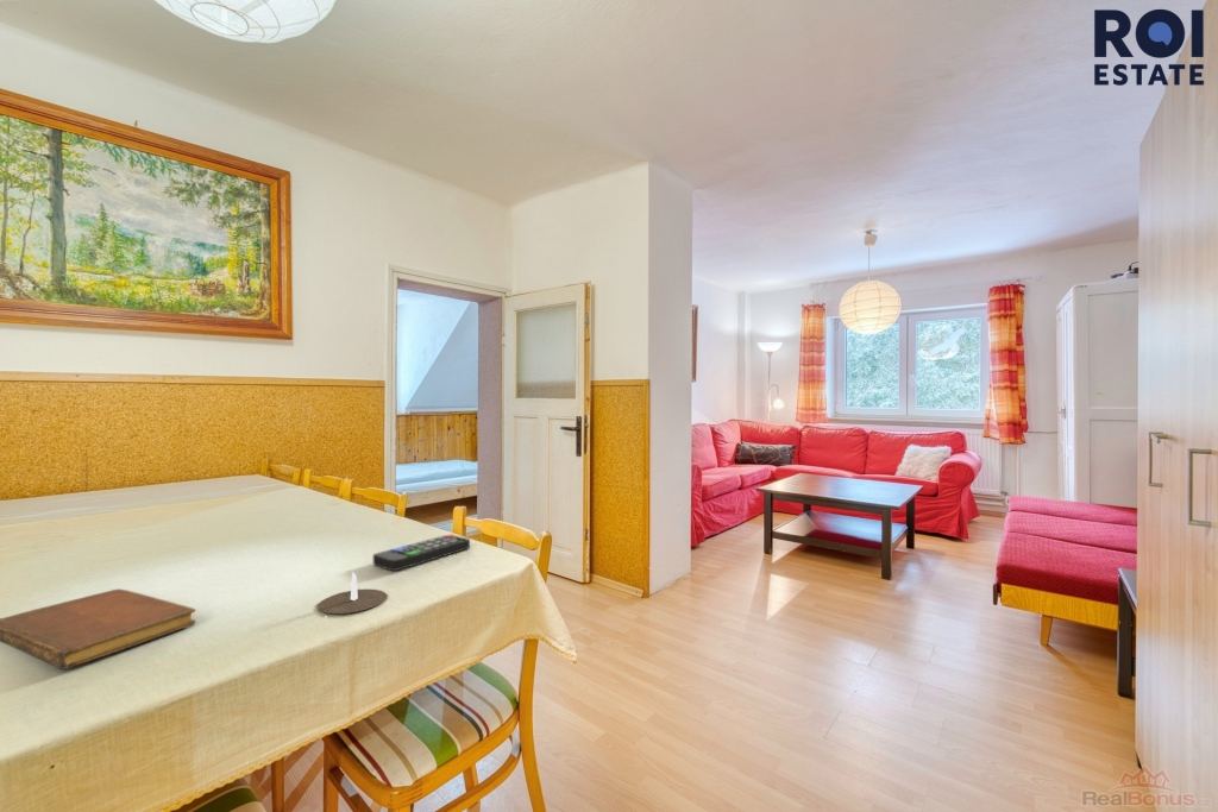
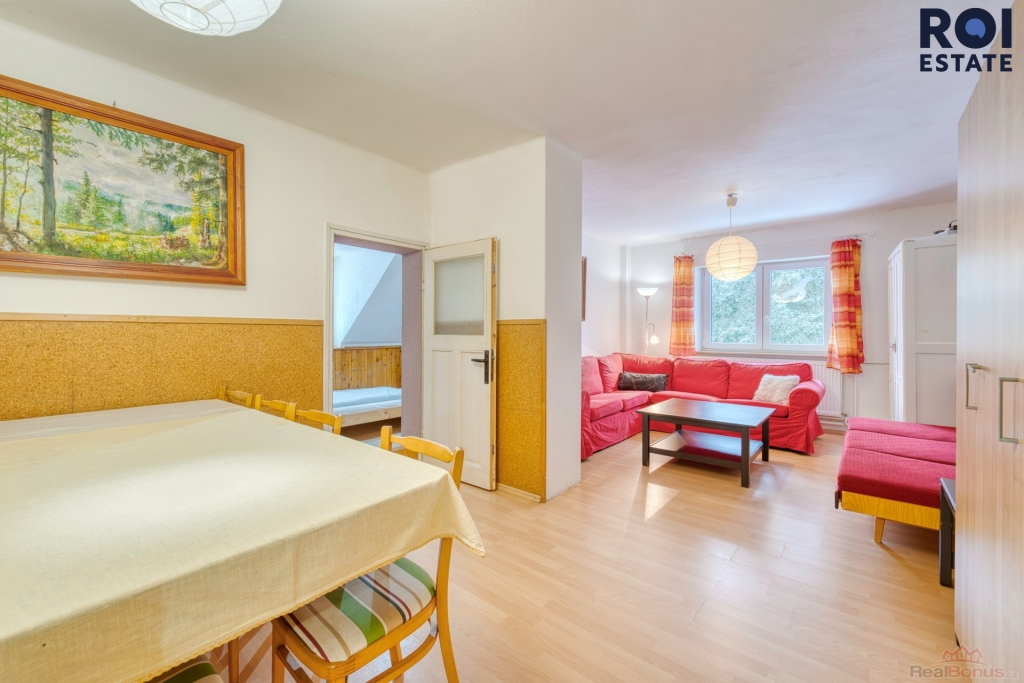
- notebook (94, 623)
- candle (351, 586)
- remote control (423, 549)
